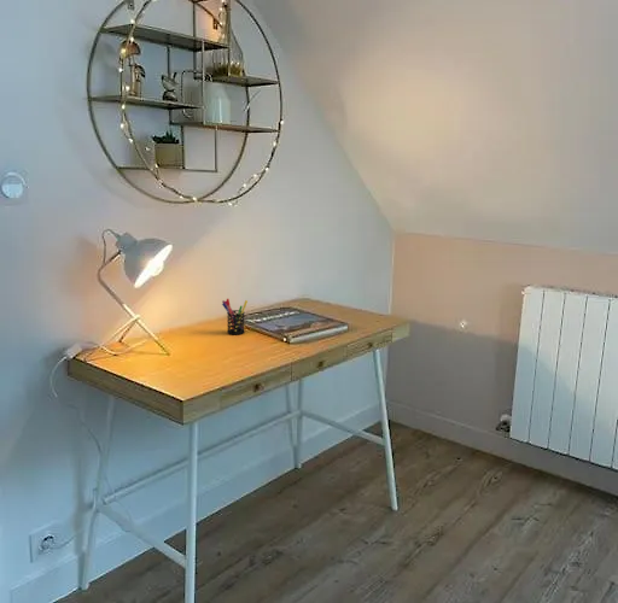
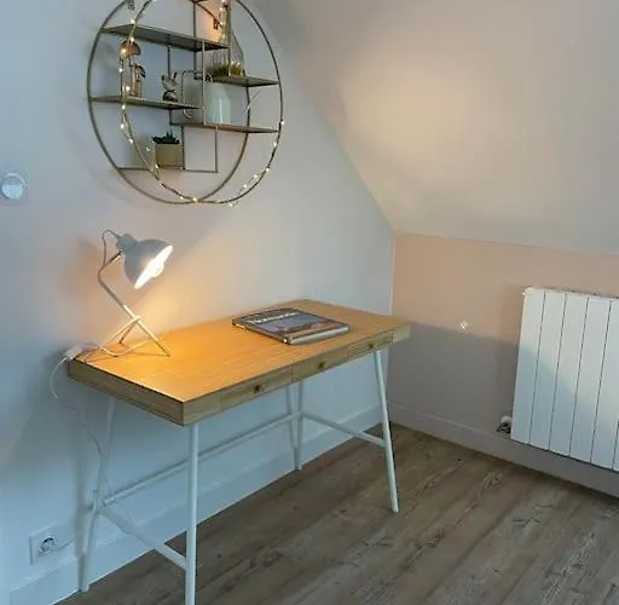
- pen holder (235, 315)
